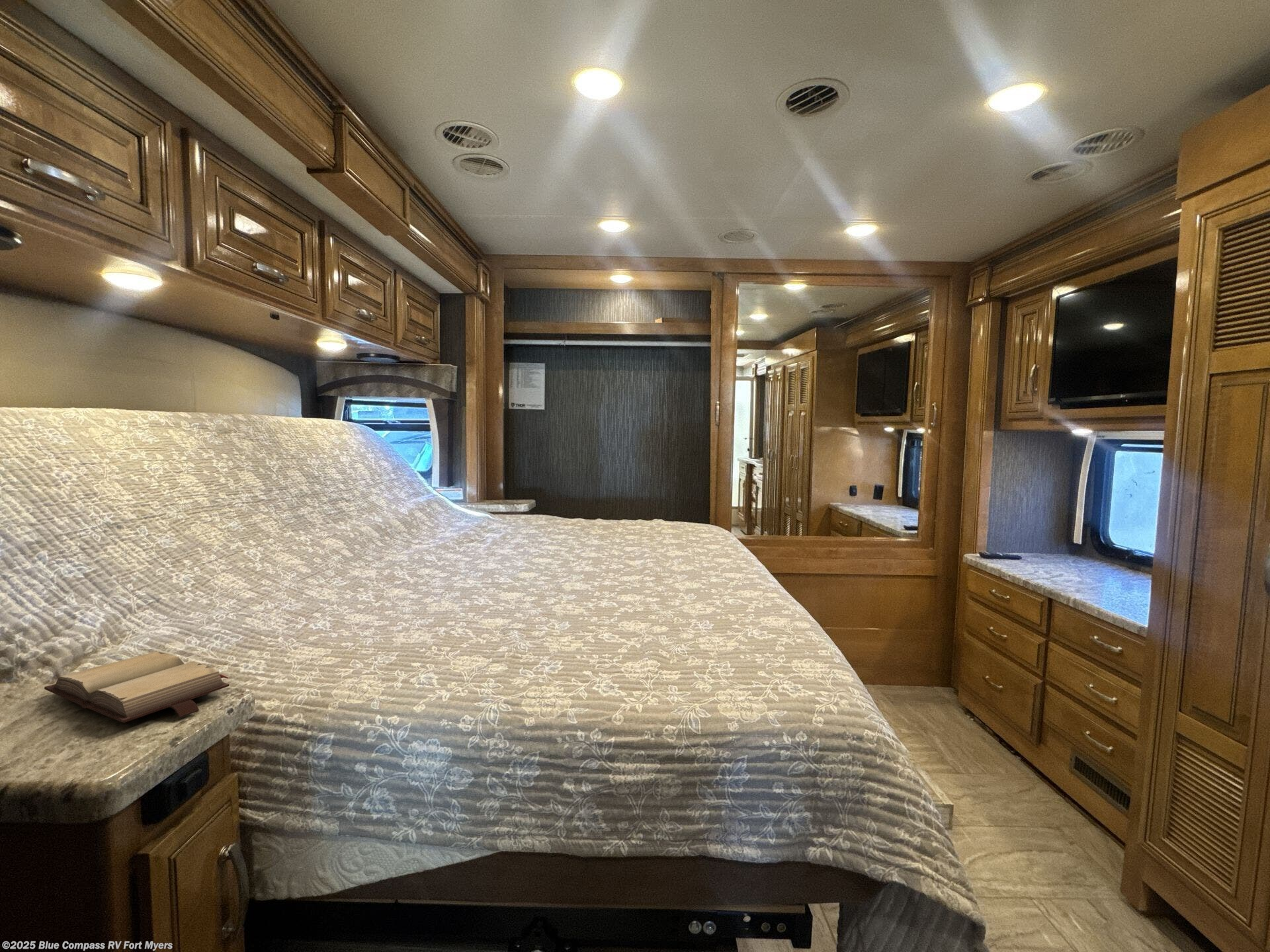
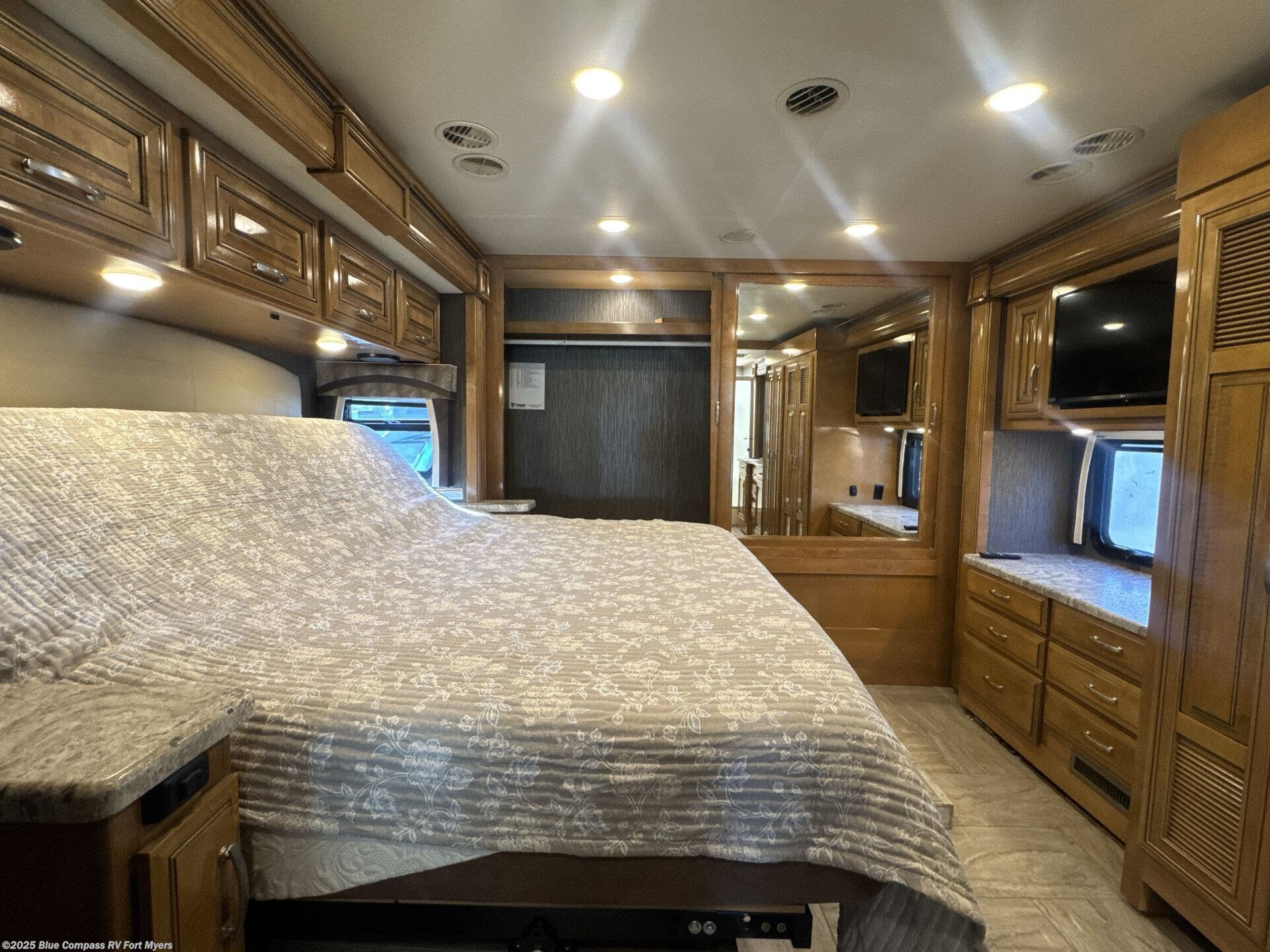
- hardback book (142, 682)
